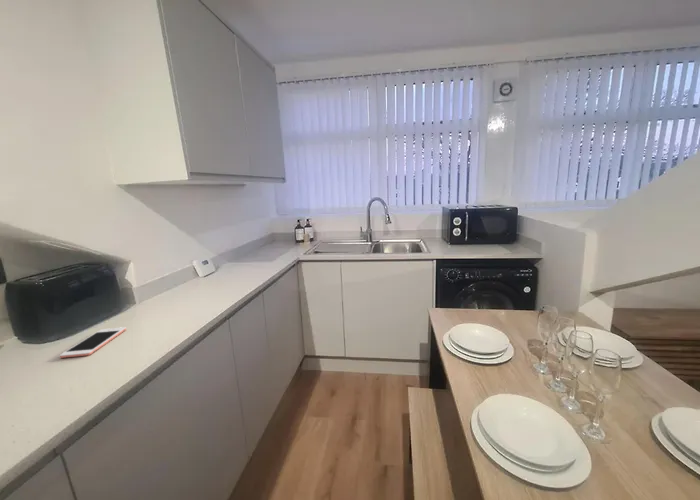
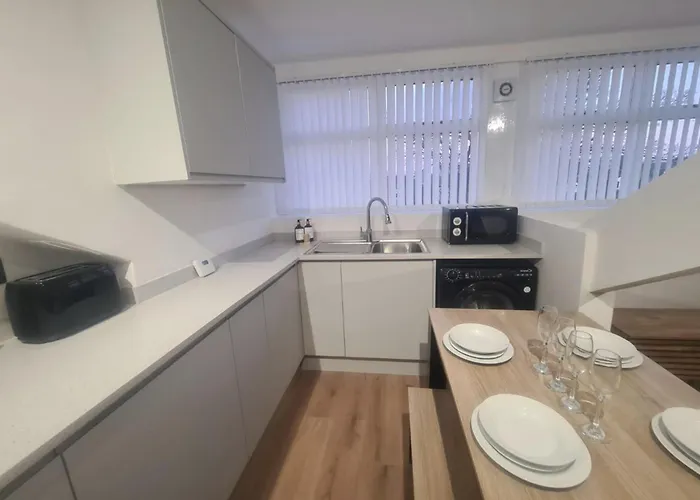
- cell phone (95, 341)
